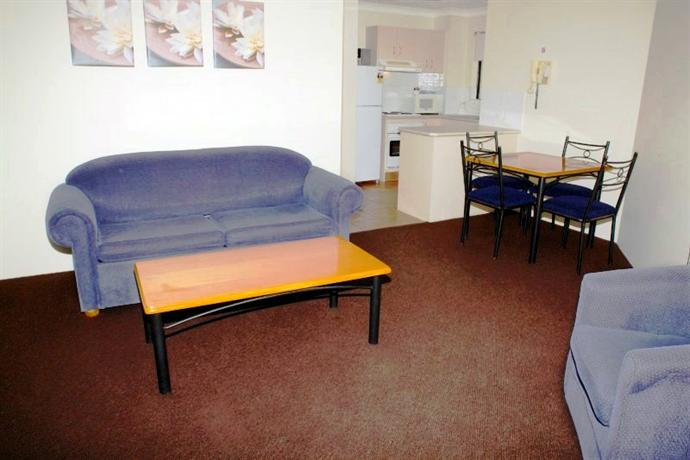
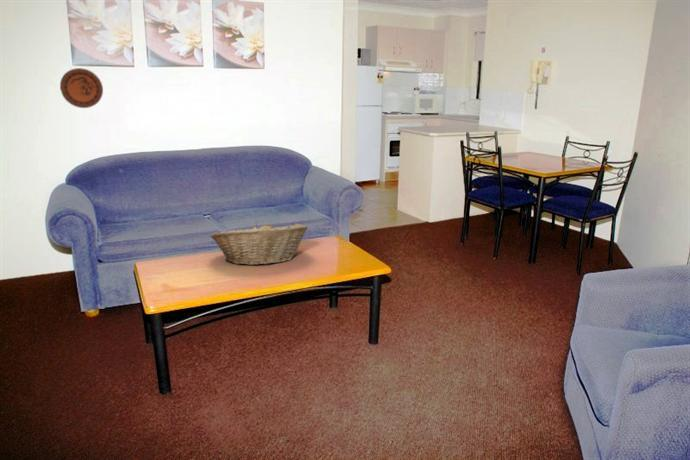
+ fruit basket (260, 239)
+ decorative plate (81, 88)
